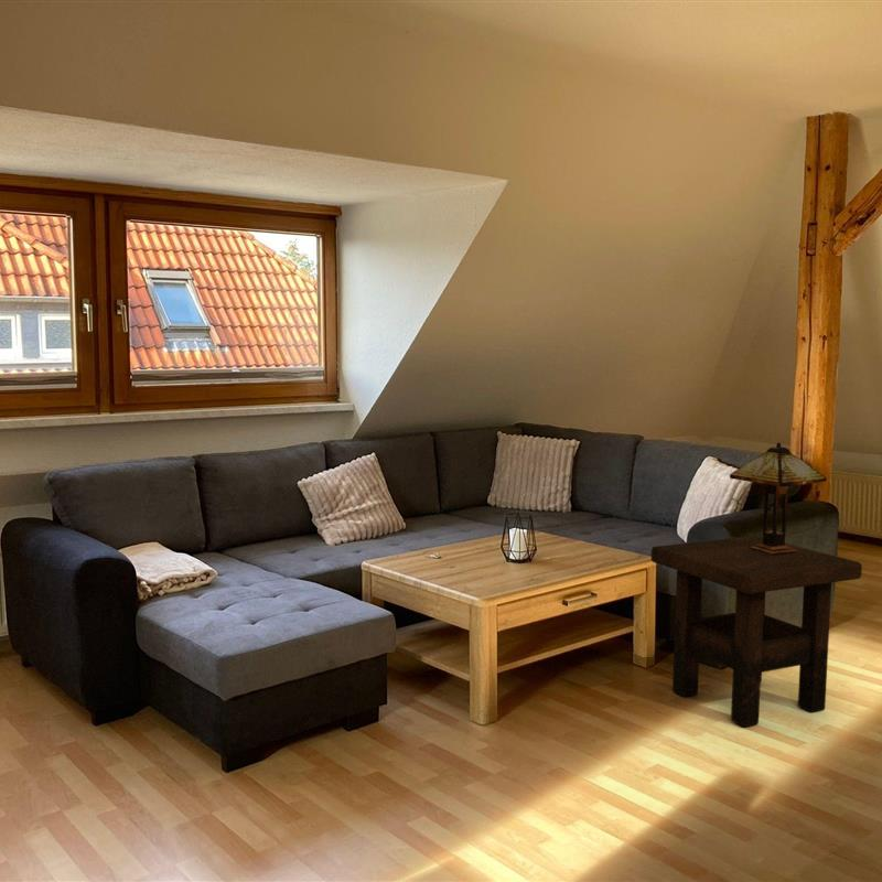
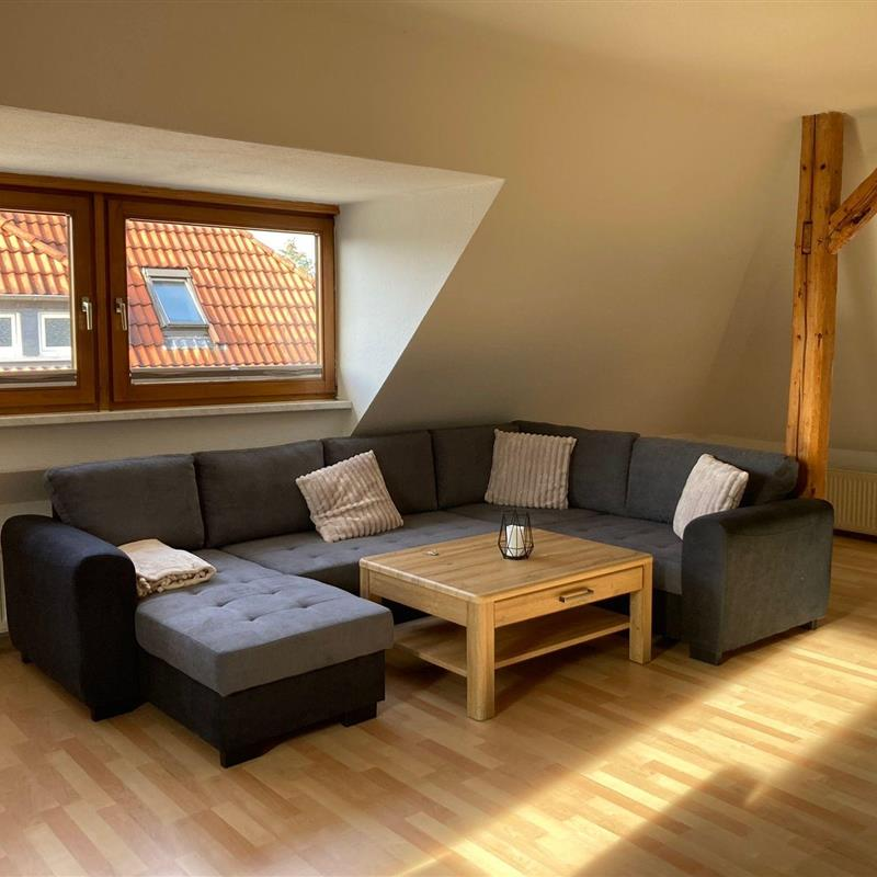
- table lamp (776, 496)
- side table (750, 627)
